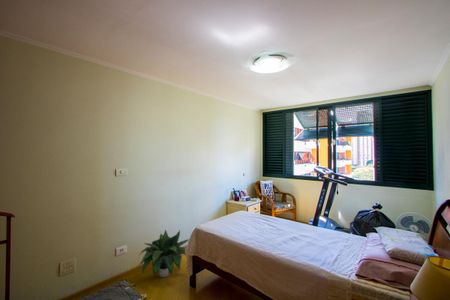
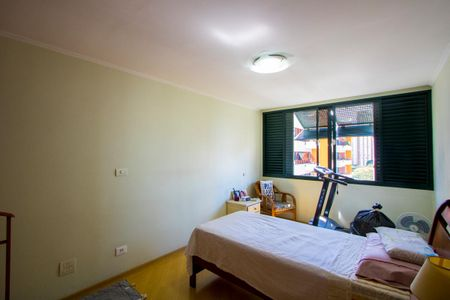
- potted plant (166, 253)
